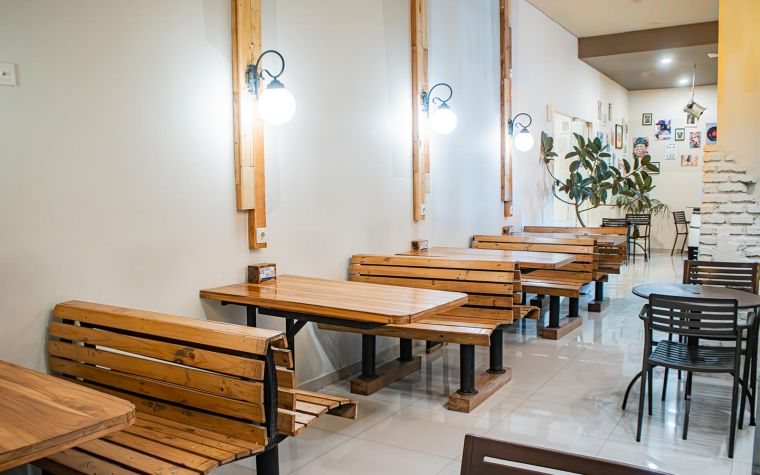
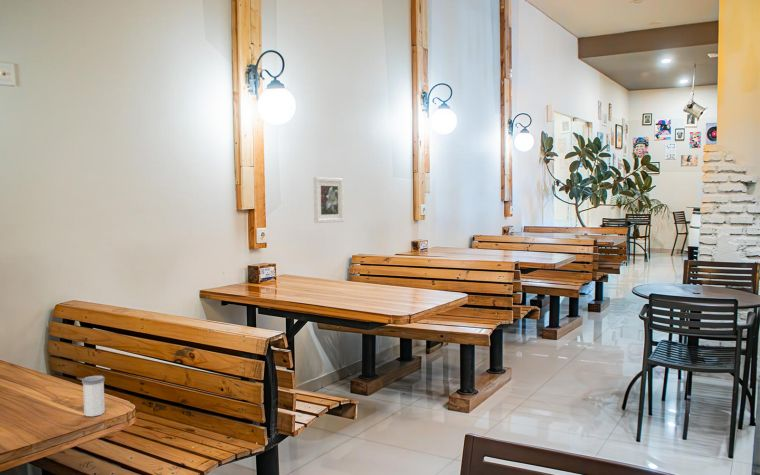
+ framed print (329, 200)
+ salt shaker (93, 395)
